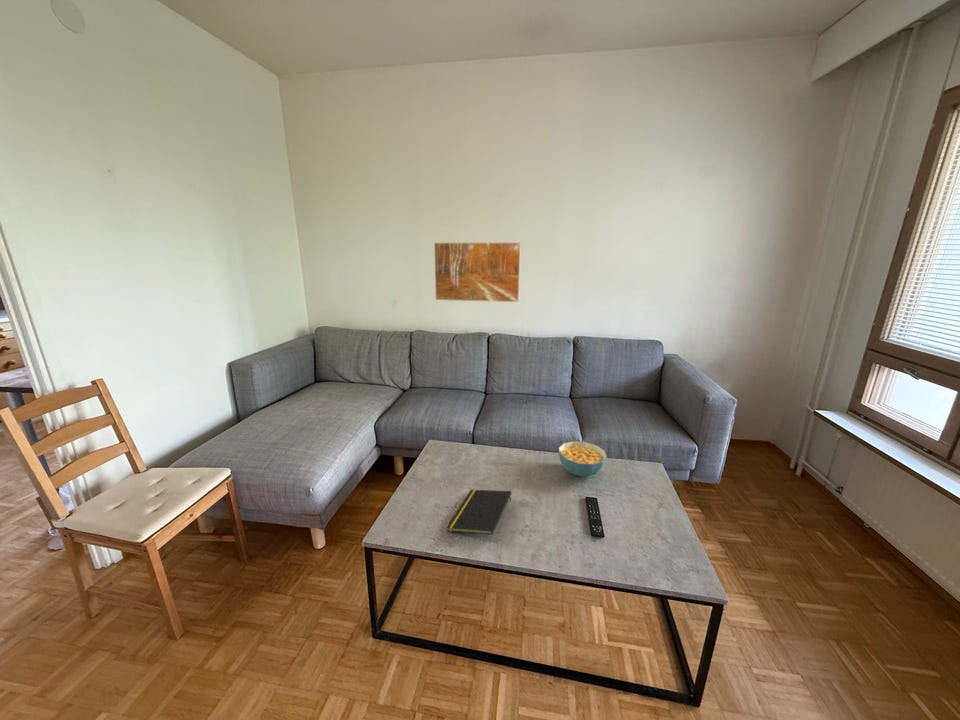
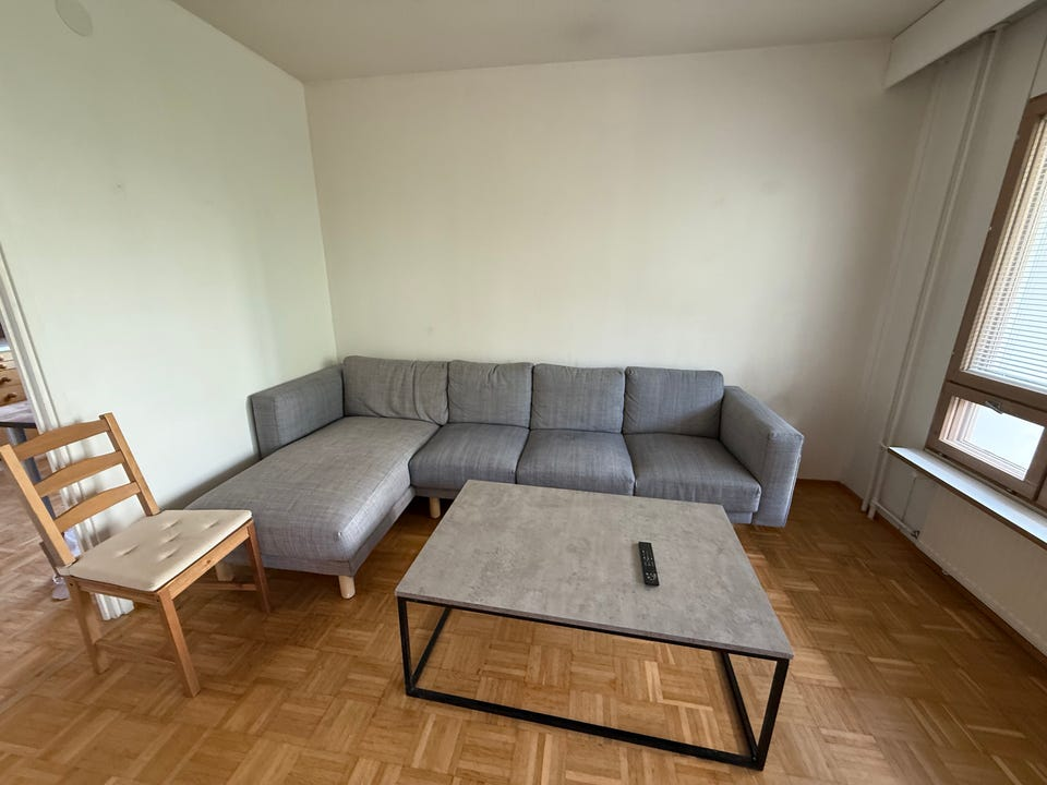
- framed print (476, 272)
- notepad (480, 510)
- cereal bowl (581, 462)
